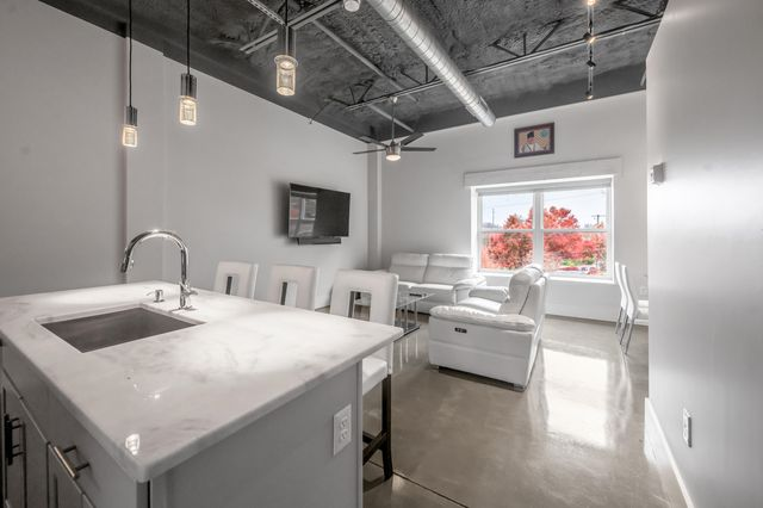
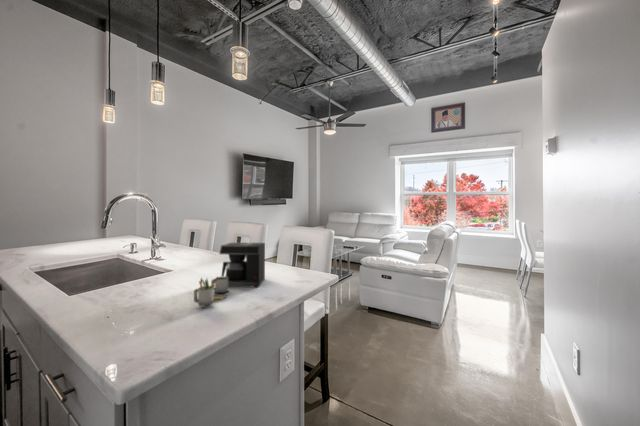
+ coffee maker (232, 269)
